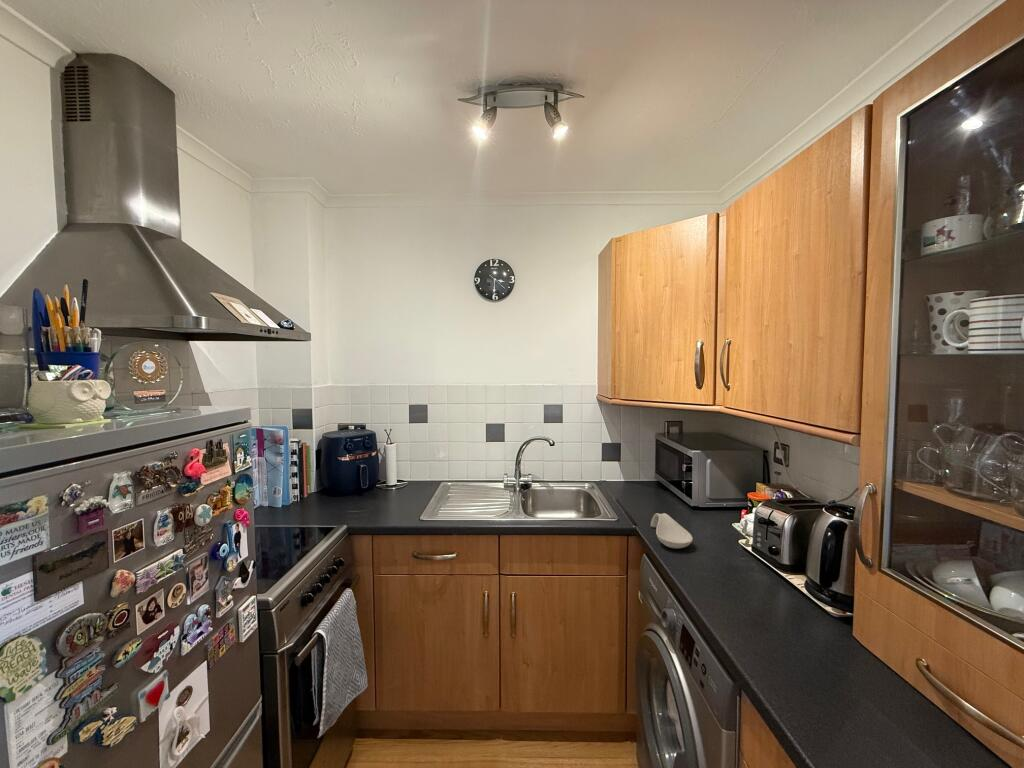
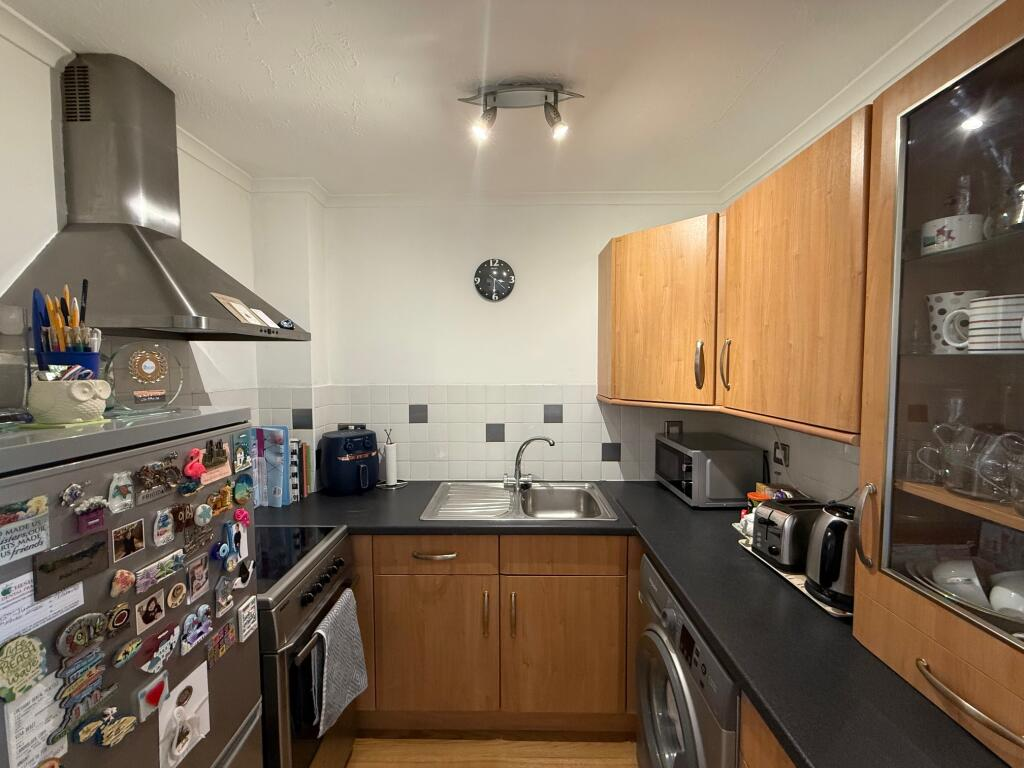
- spoon rest (667, 529)
